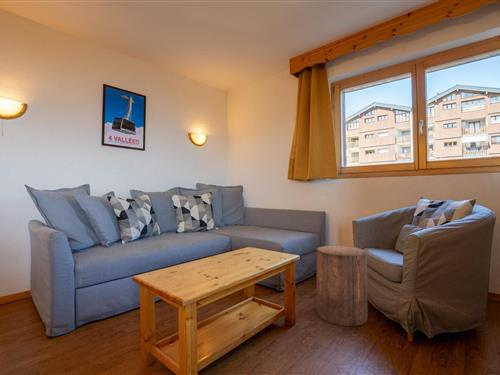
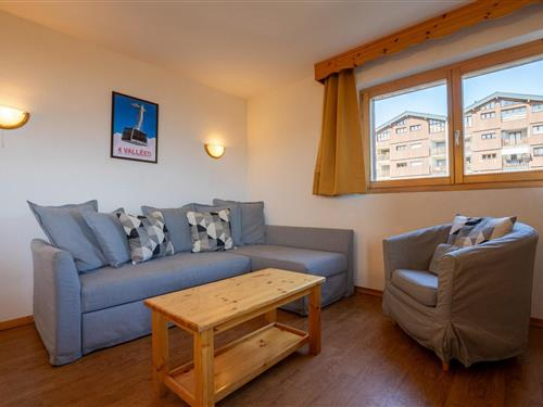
- stool (341, 282)
